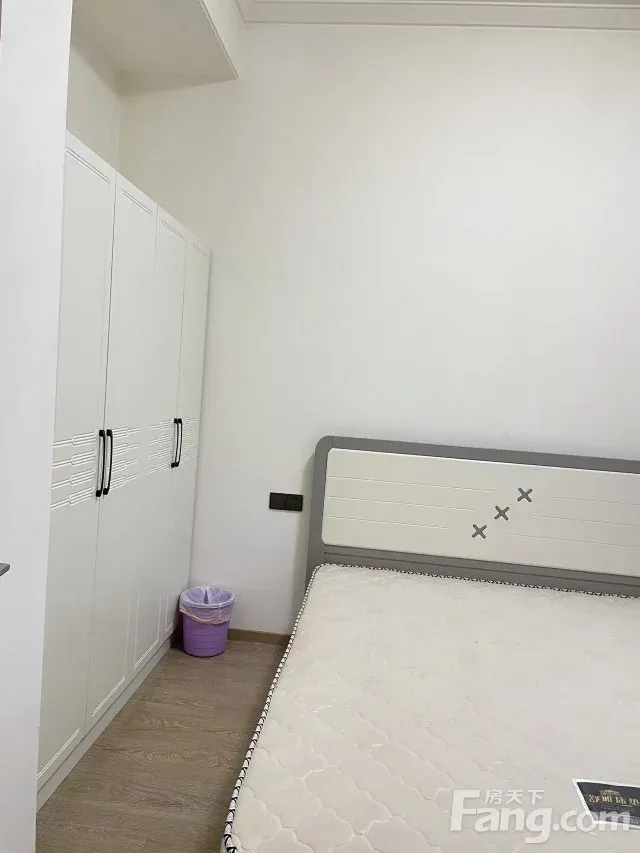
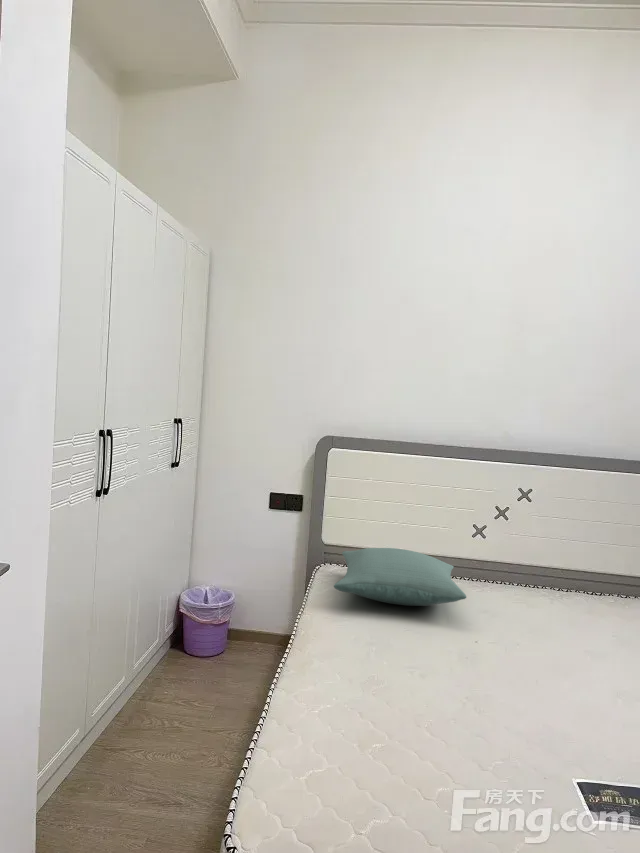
+ pillow (398, 574)
